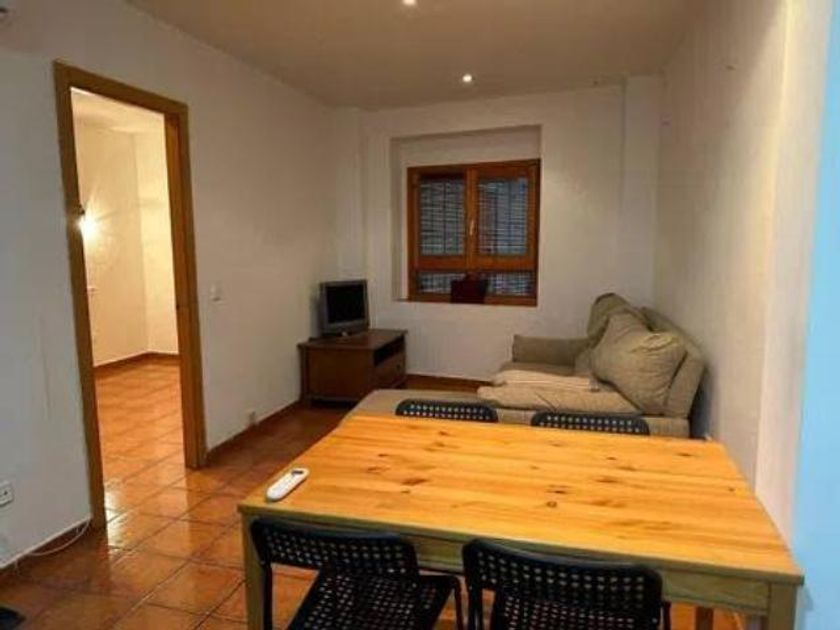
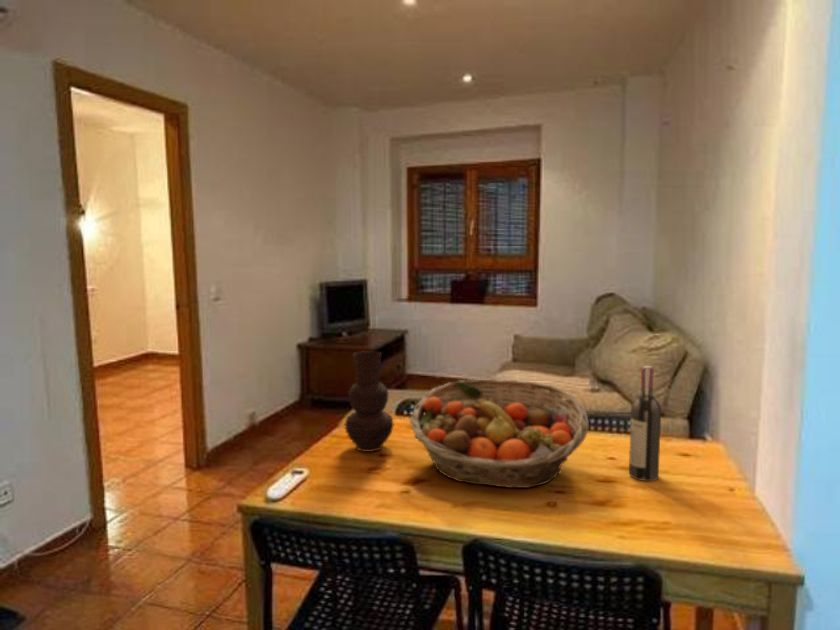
+ wine bottle (645, 421)
+ fruit basket (496, 429)
+ vase (368, 400)
